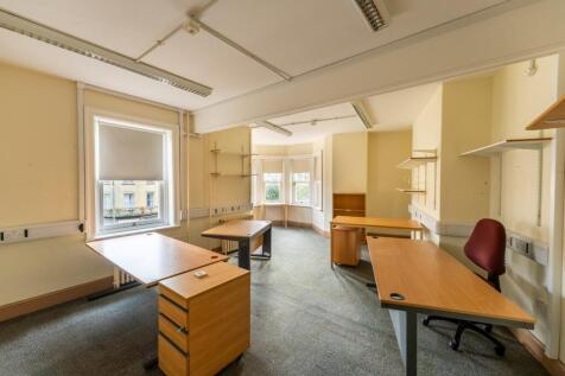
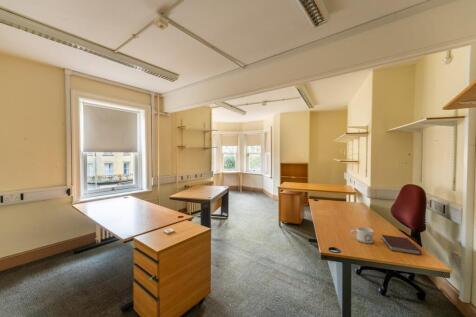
+ mug (361, 234)
+ notebook (399, 243)
